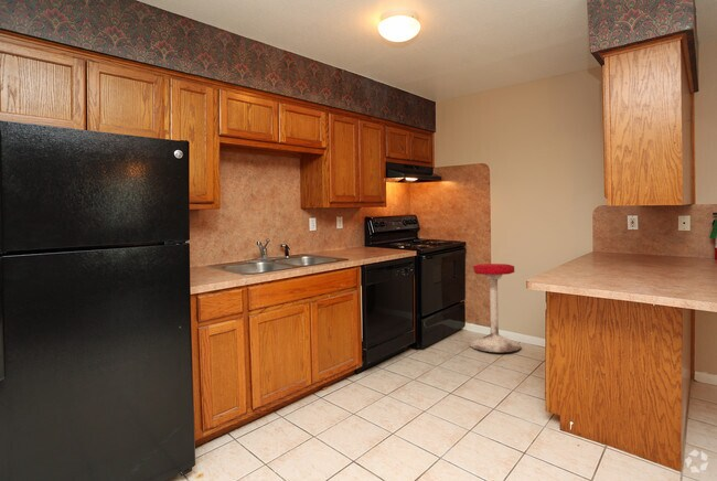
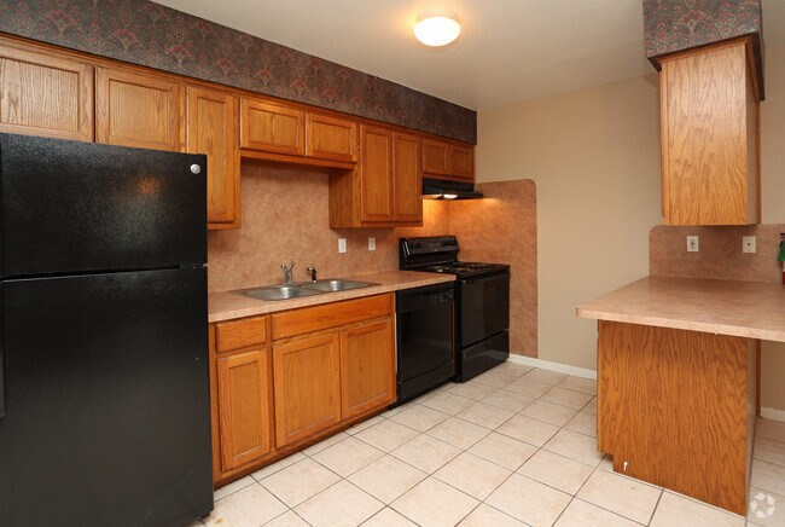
- stool (493, 304)
